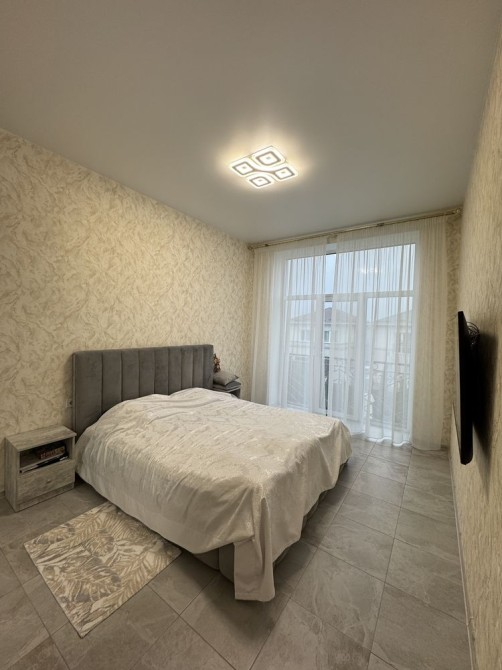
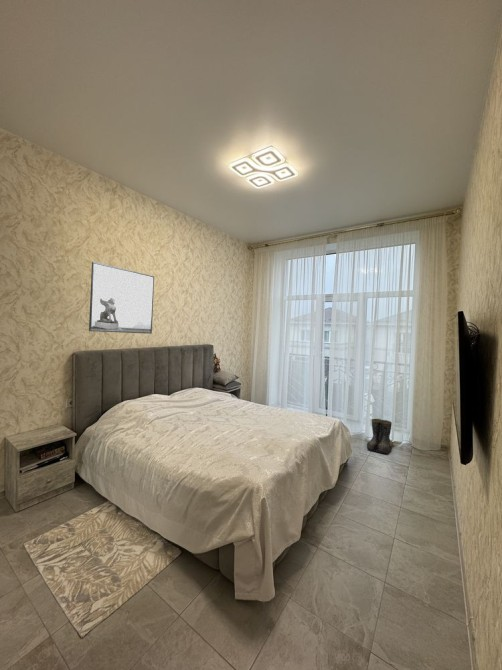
+ boots (379, 434)
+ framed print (124, 301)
